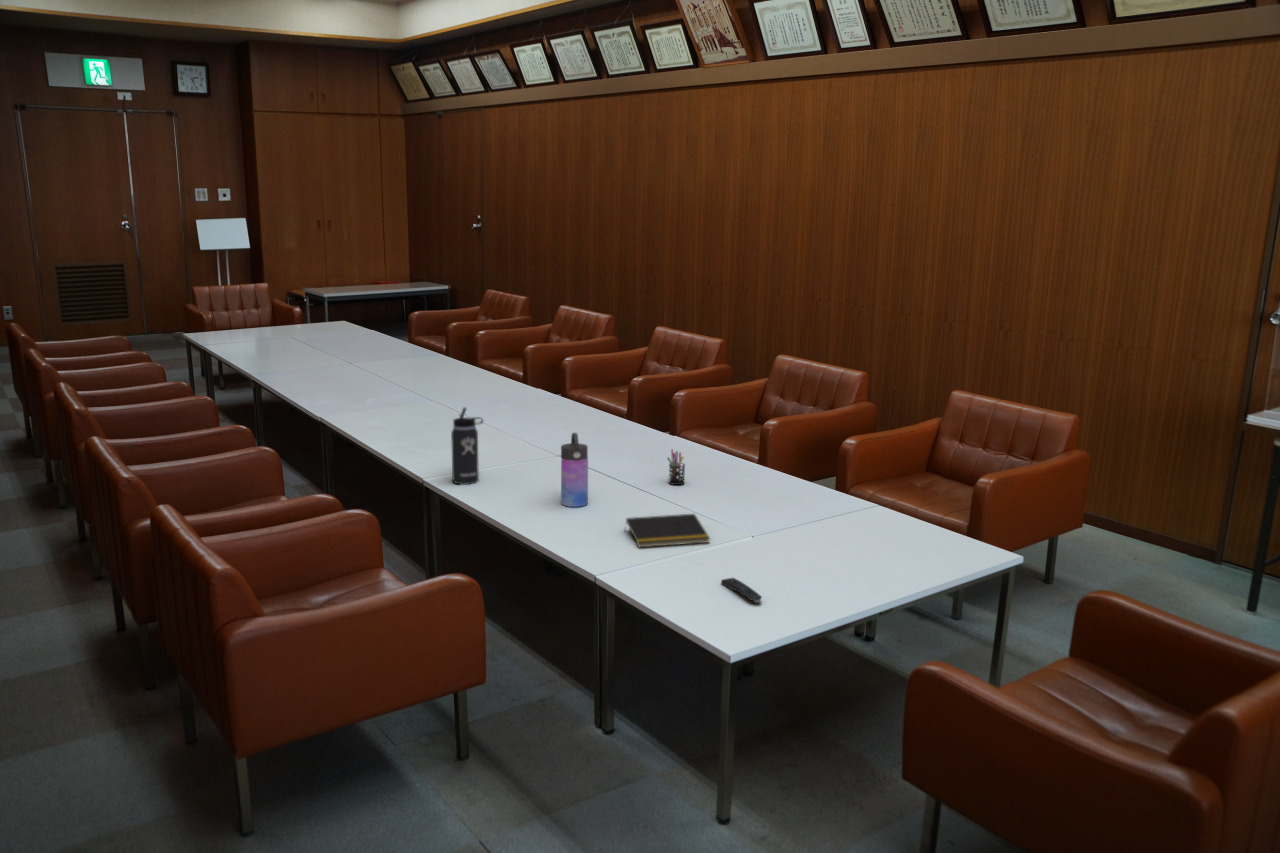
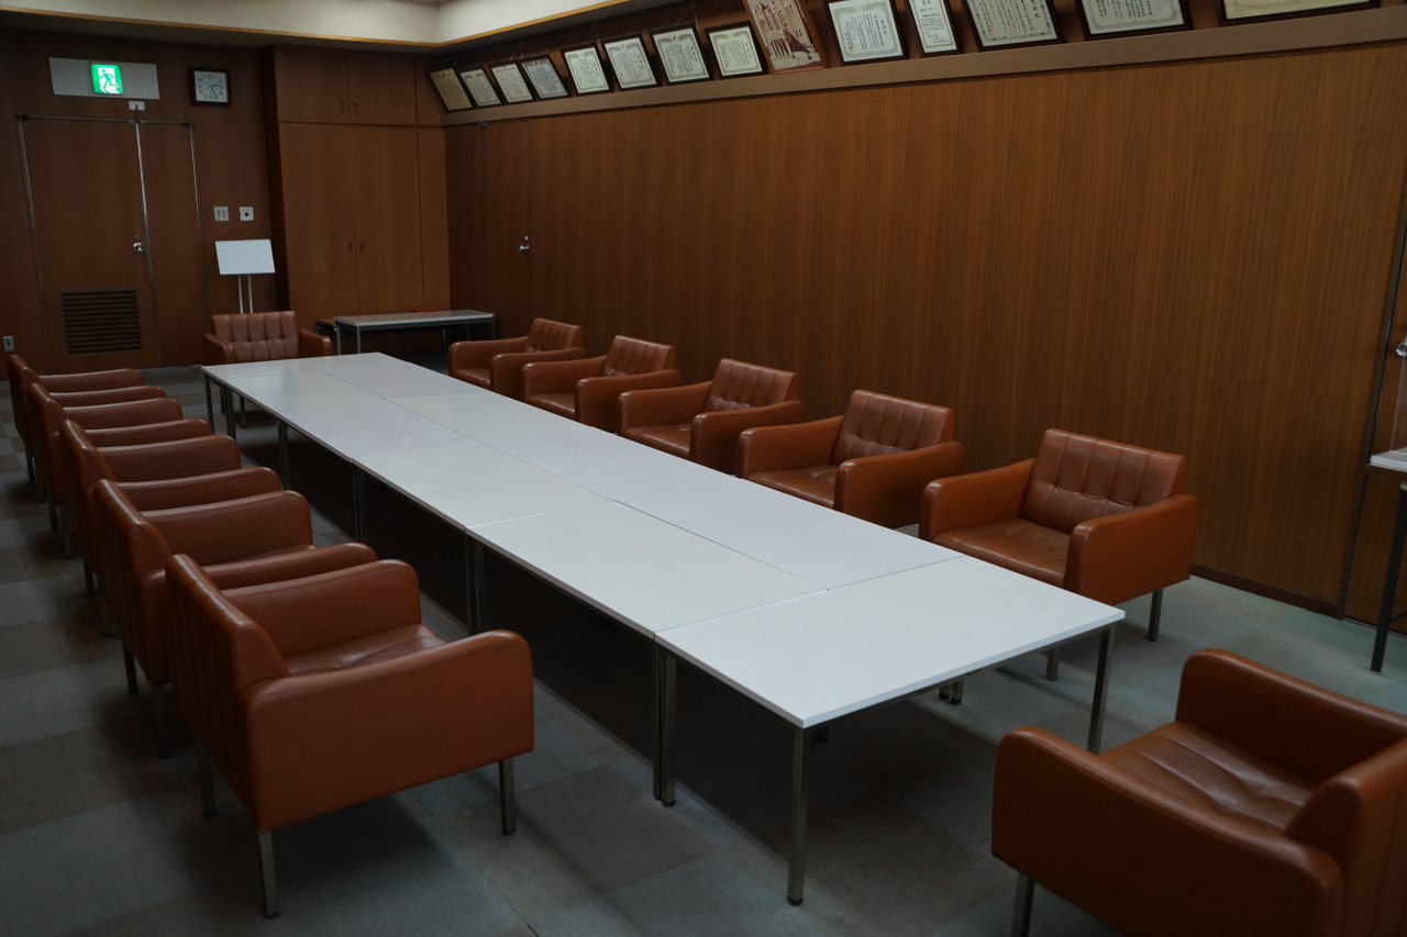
- water bottle (574, 468)
- pen holder (674, 466)
- remote control (742, 589)
- notepad (667, 529)
- thermos bottle (467, 444)
